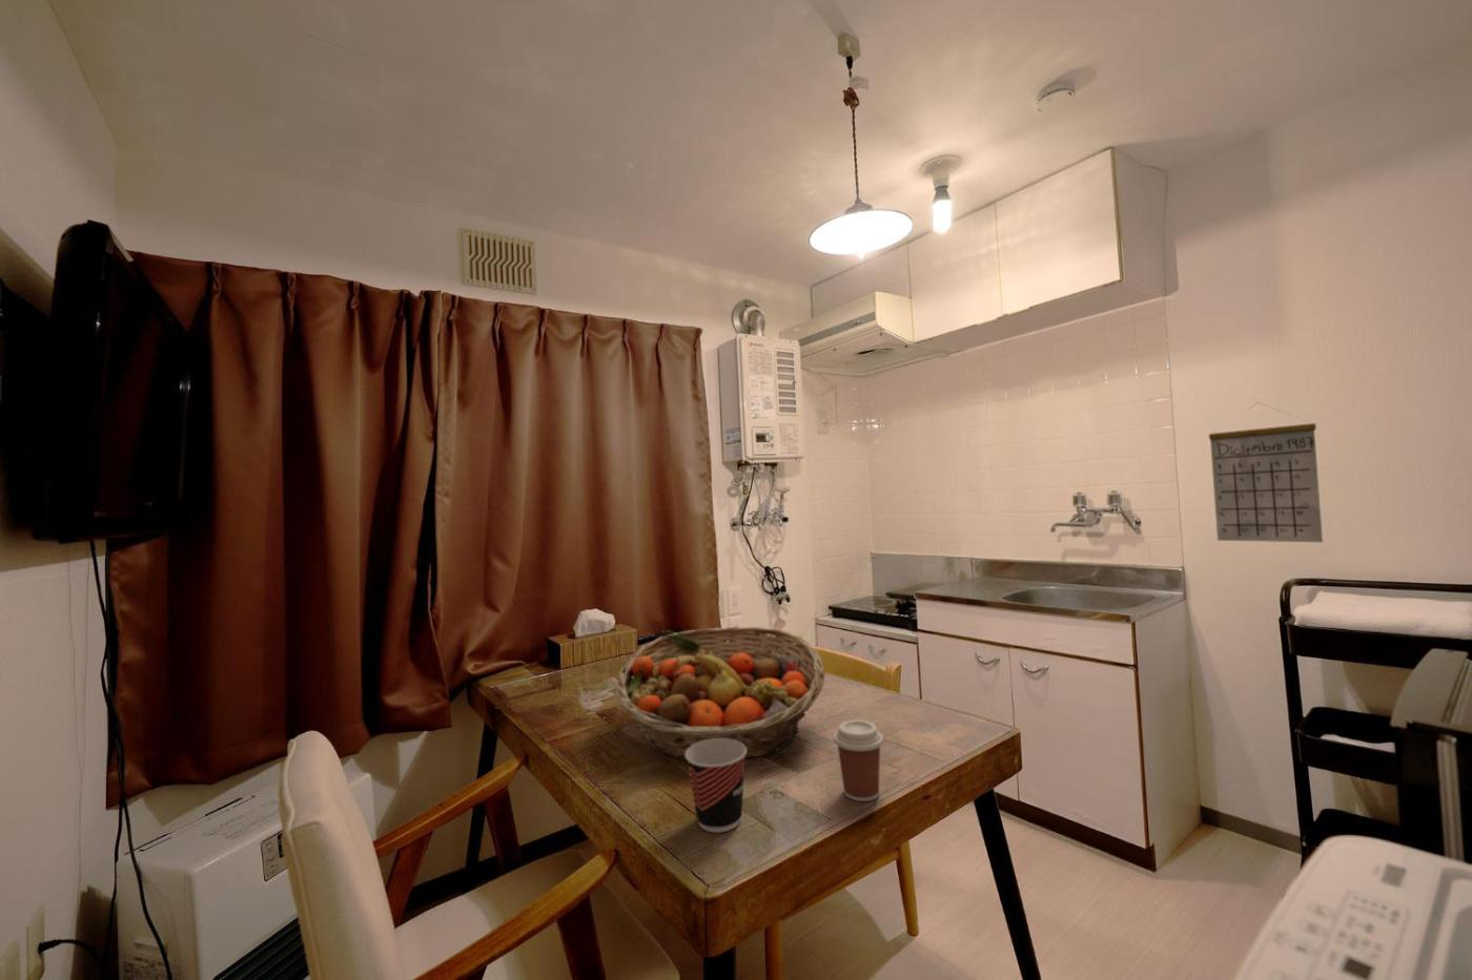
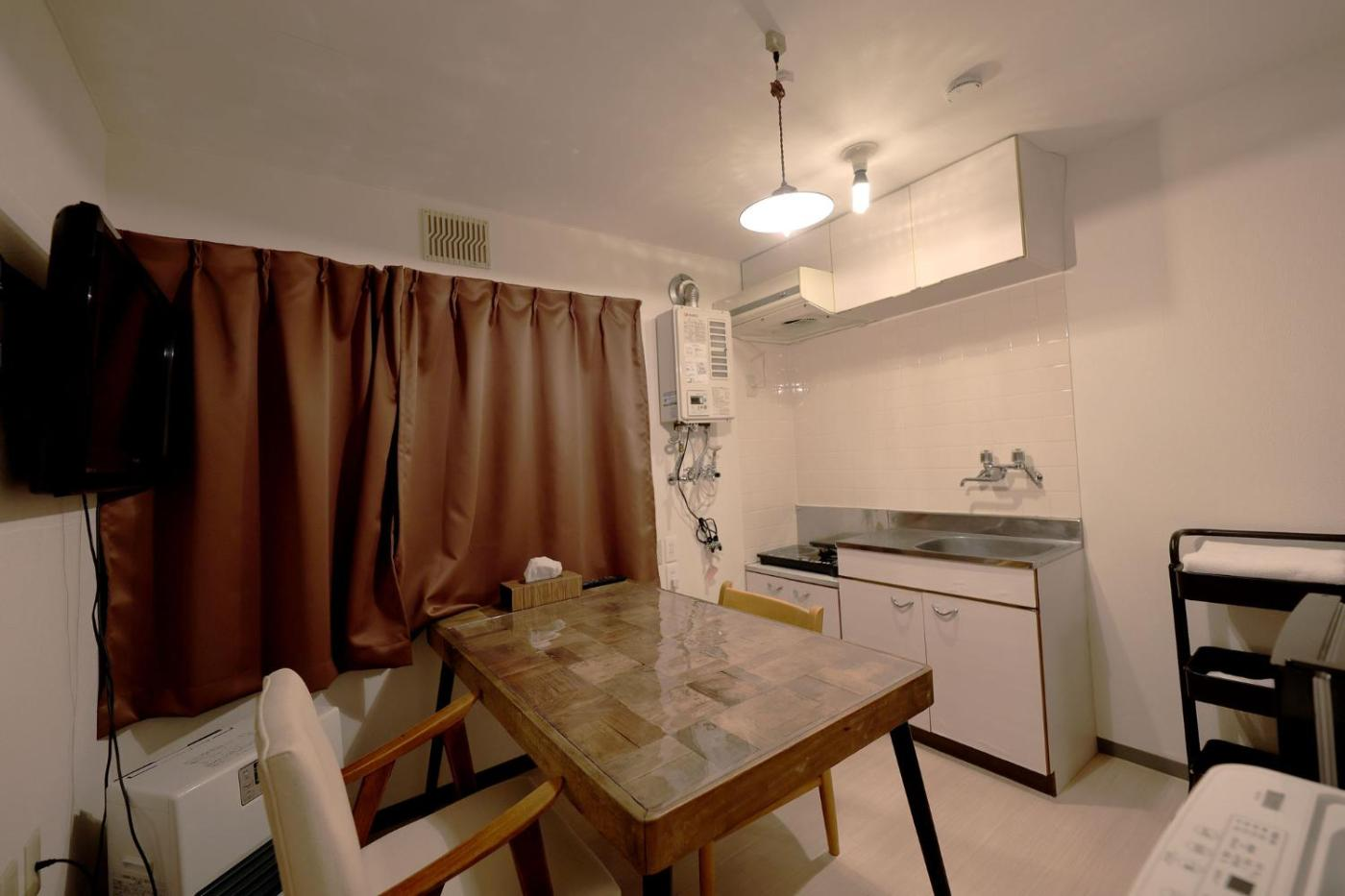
- calendar (1262, 471)
- fruit basket (720, 687)
- coffee cup (859, 759)
- cup (717, 785)
